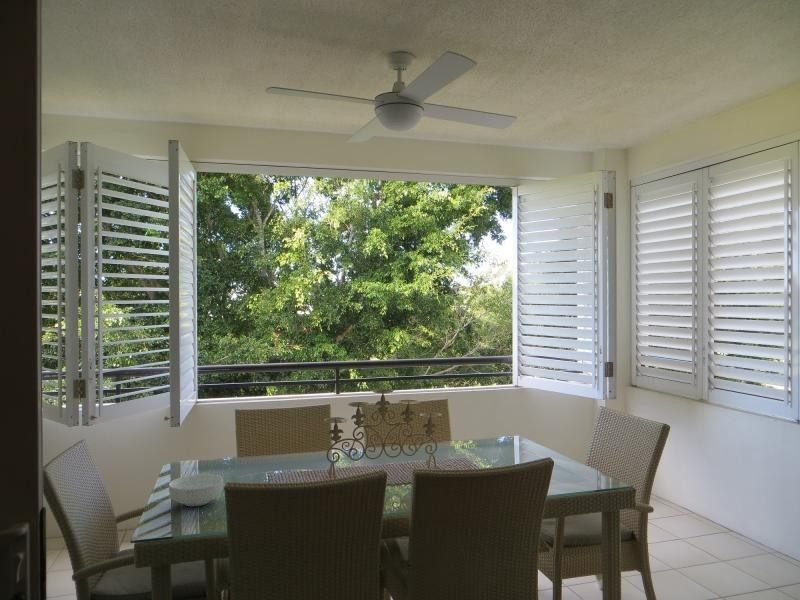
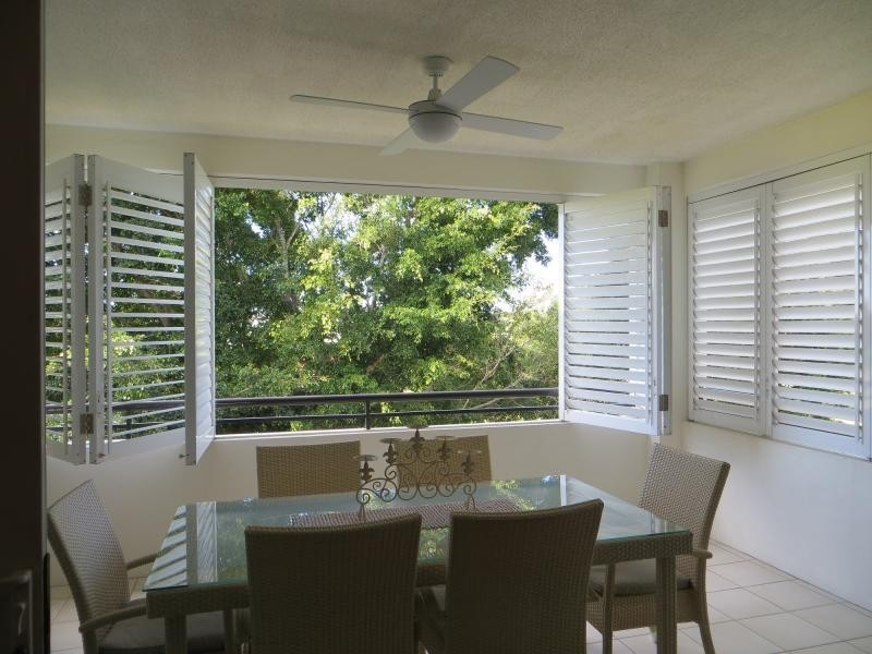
- cereal bowl (196, 491)
